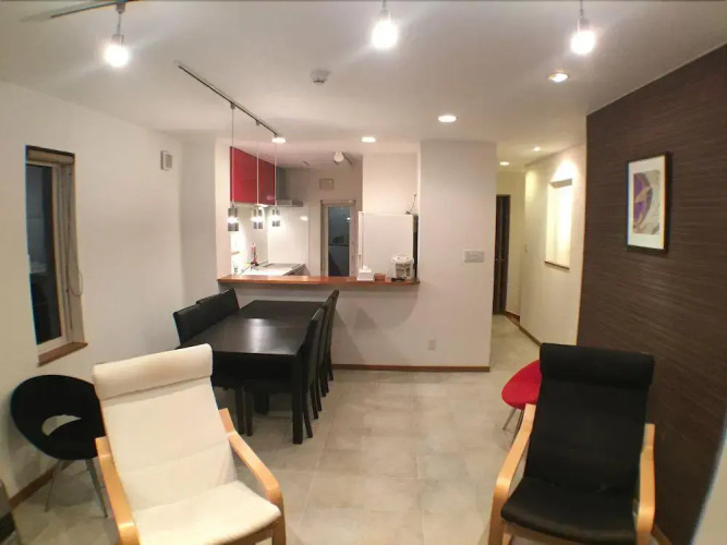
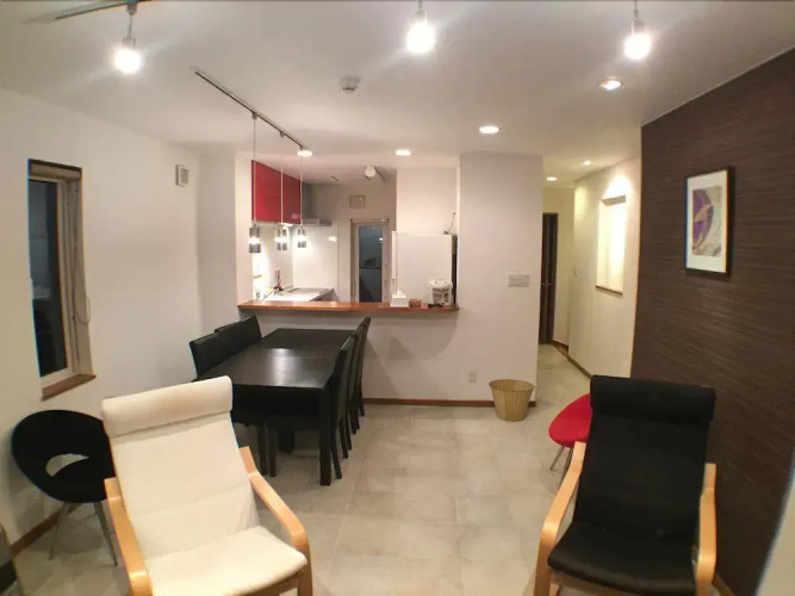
+ basket (510, 401)
